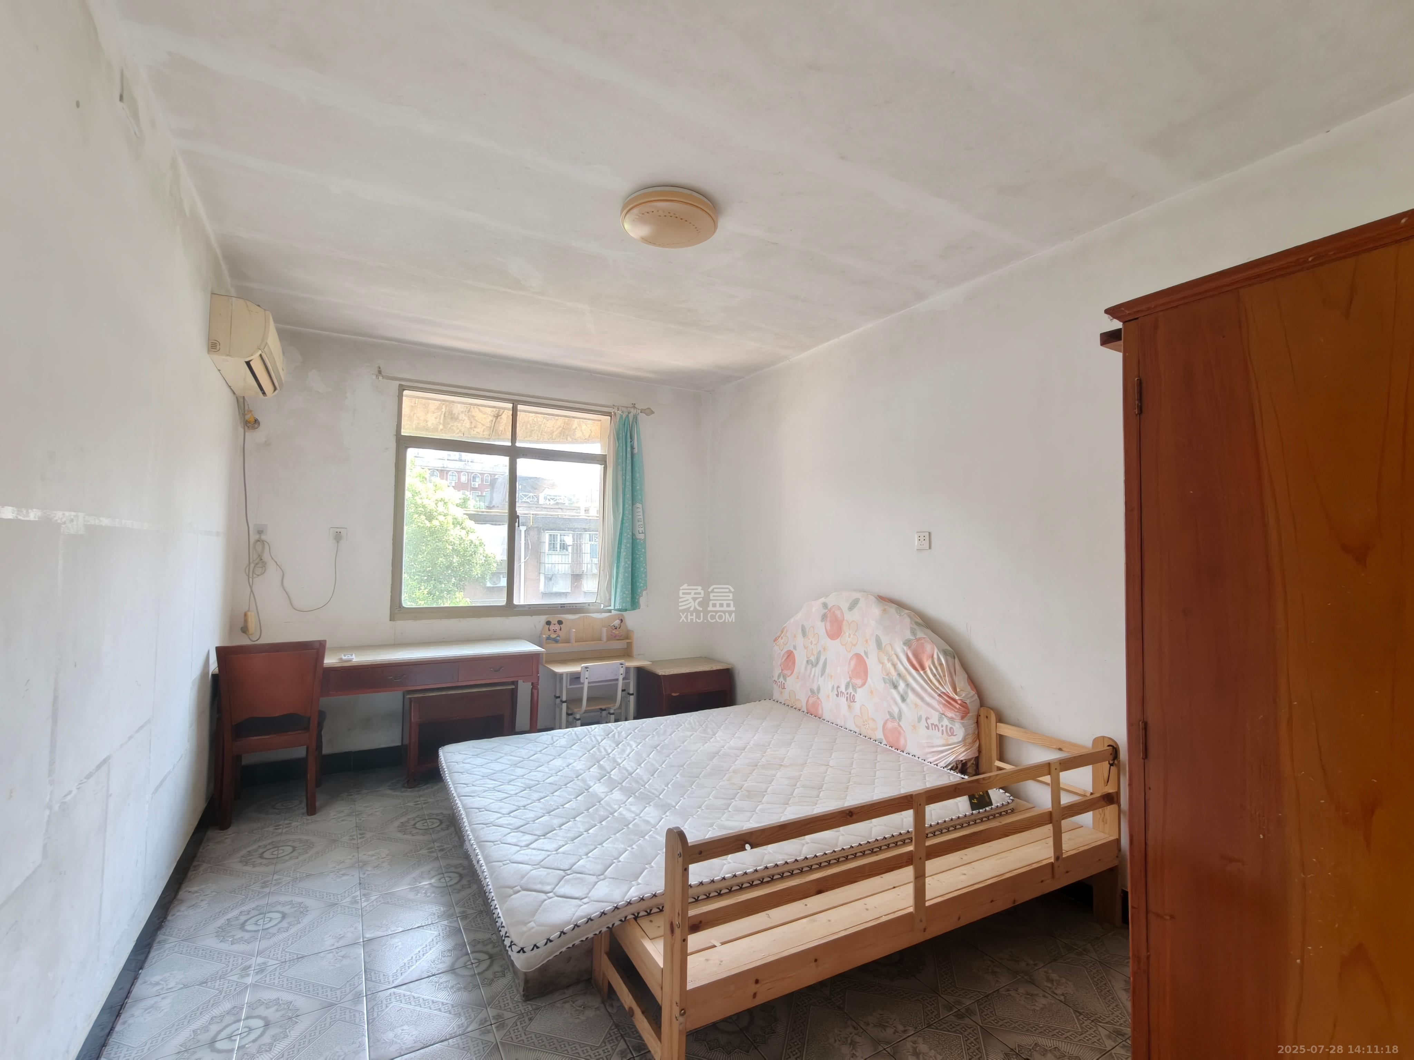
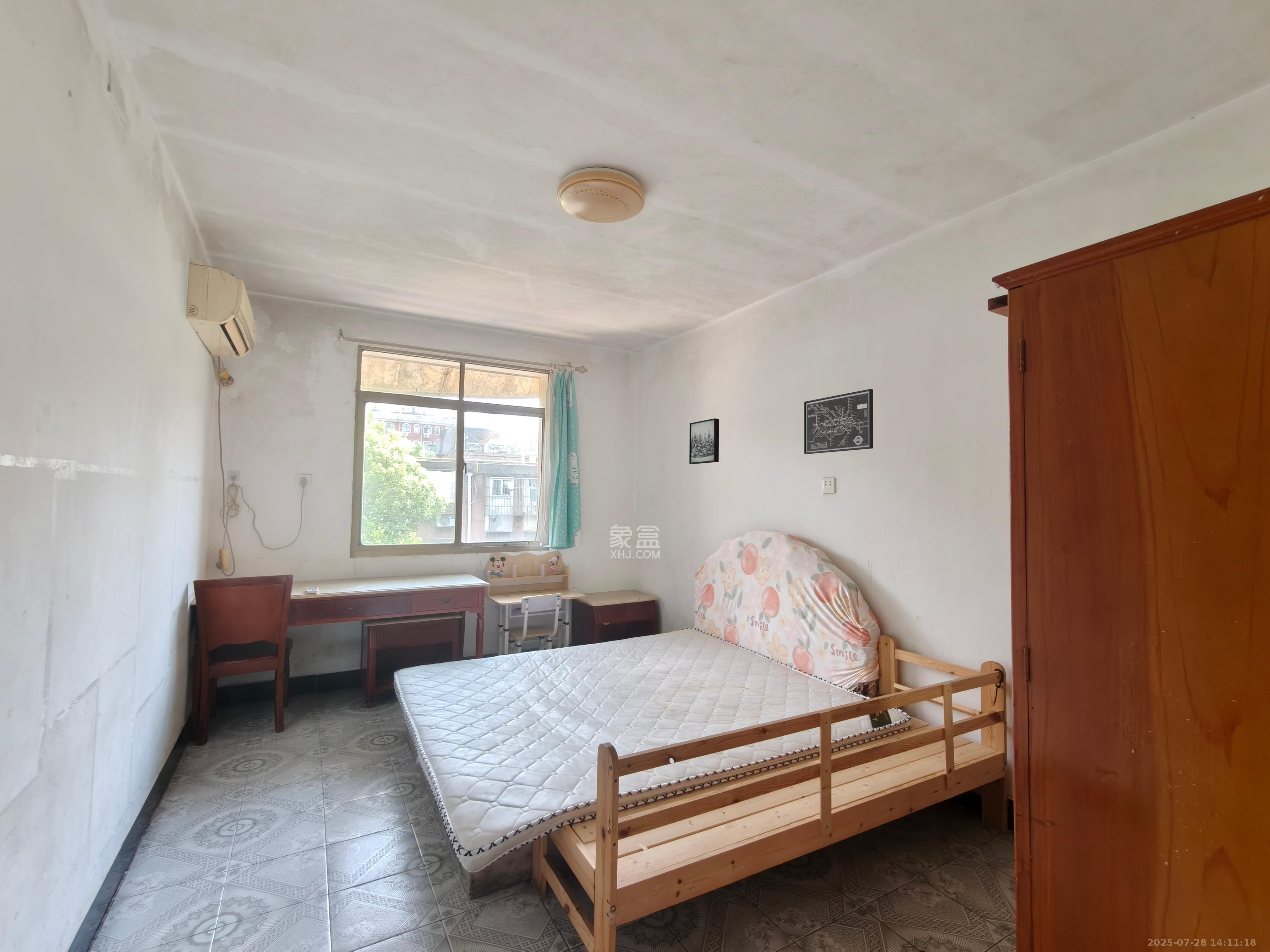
+ wall art (836, 423)
+ wall art (704, 442)
